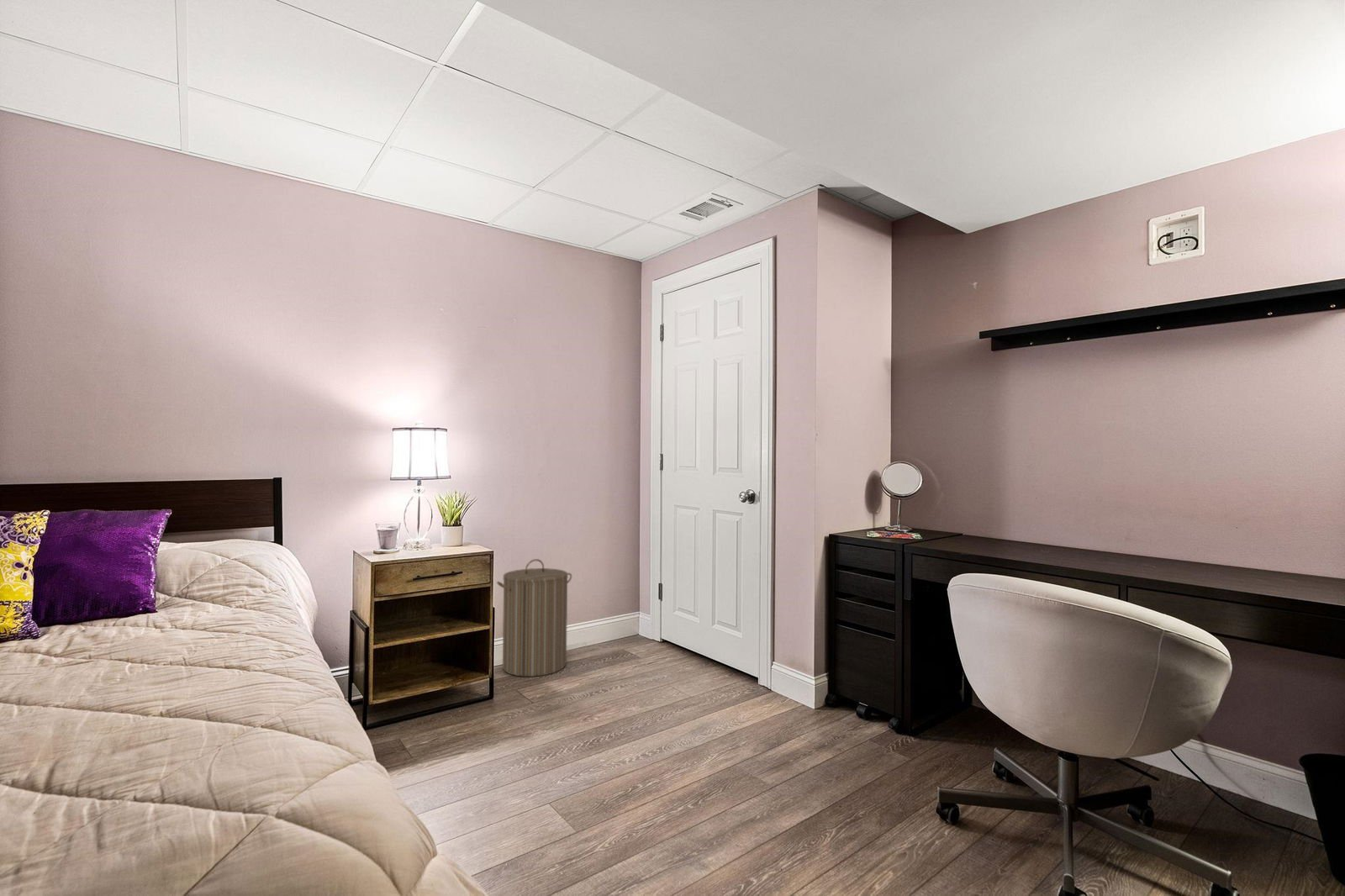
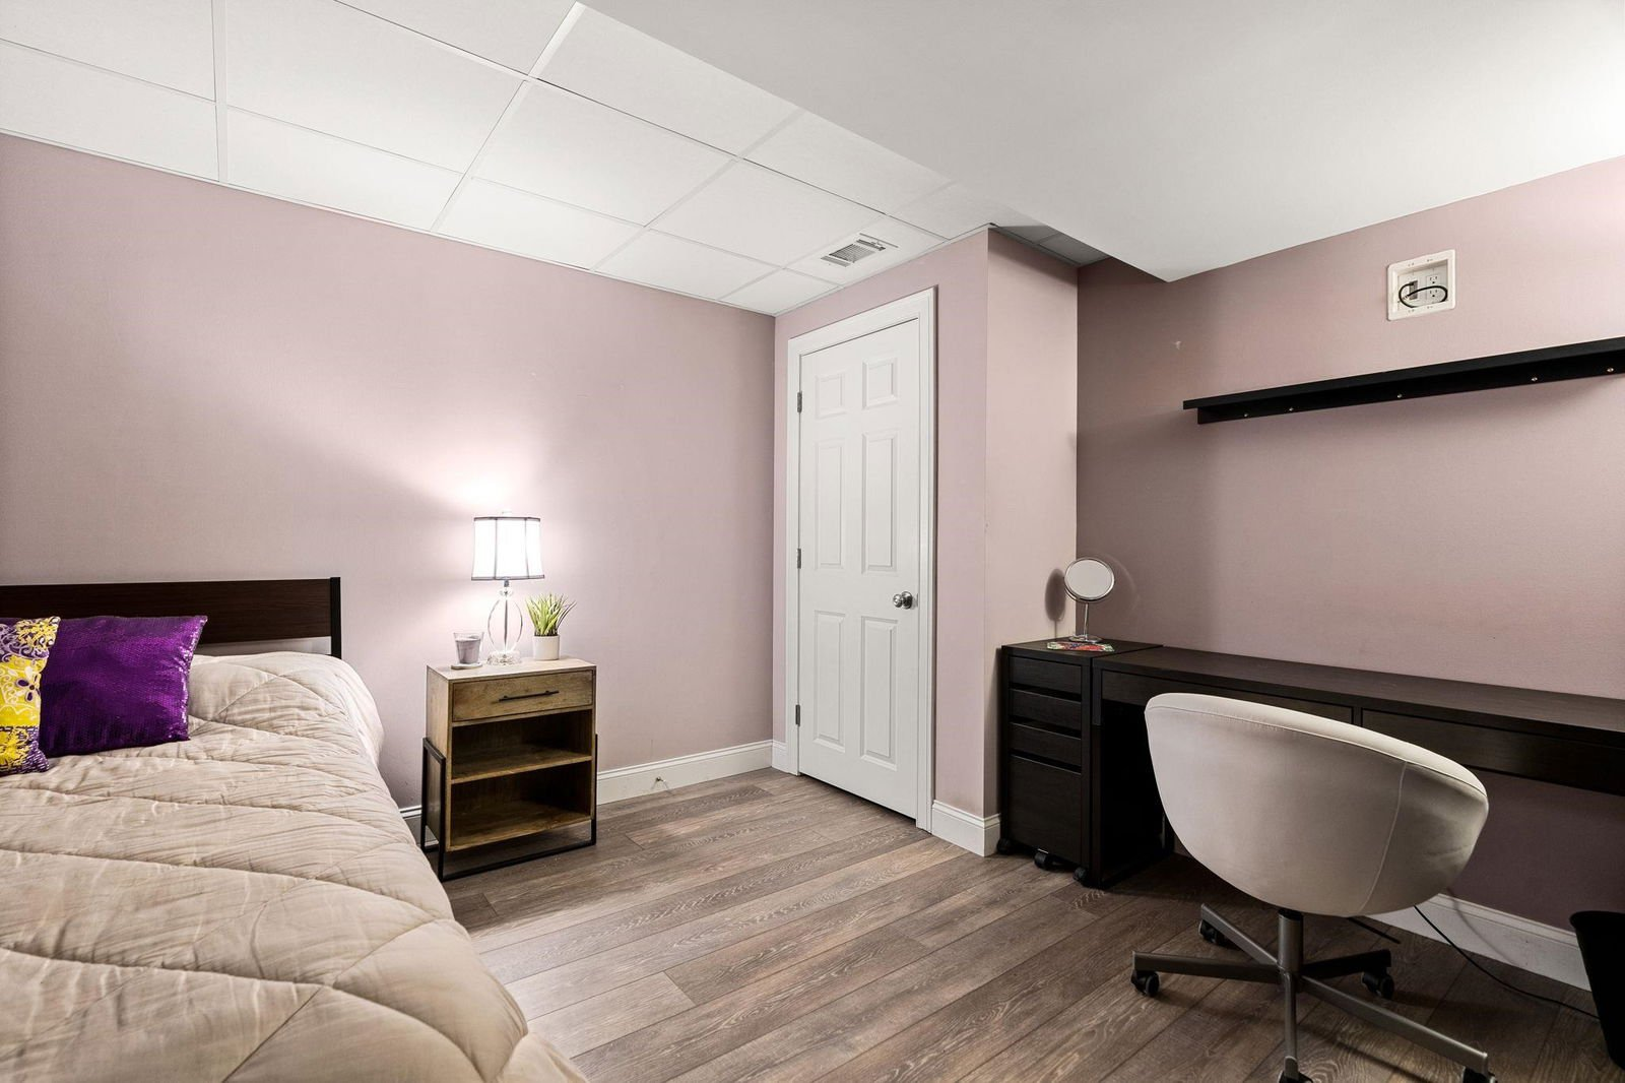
- laundry hamper (535, 612)
